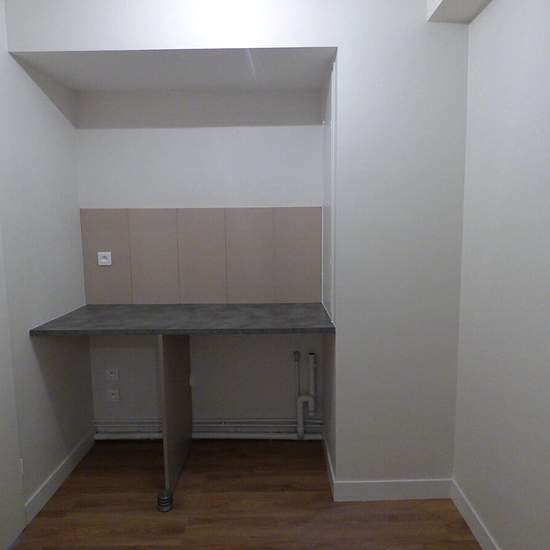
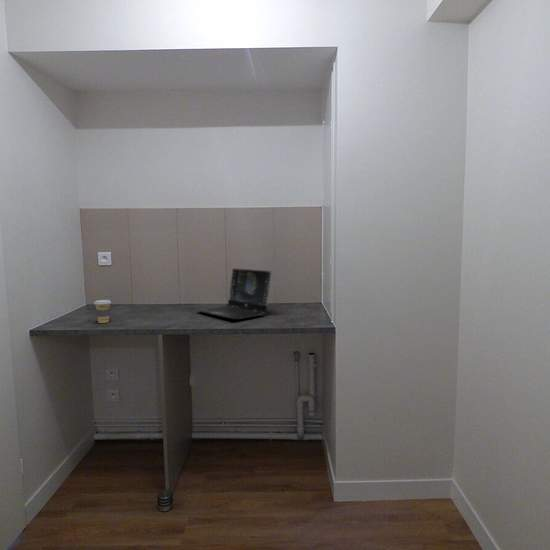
+ laptop computer (233, 292)
+ coffee cup (103, 311)
